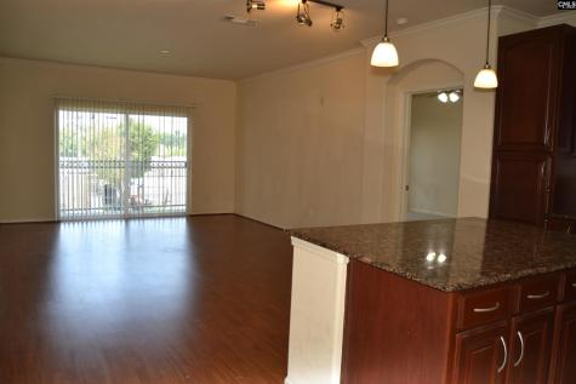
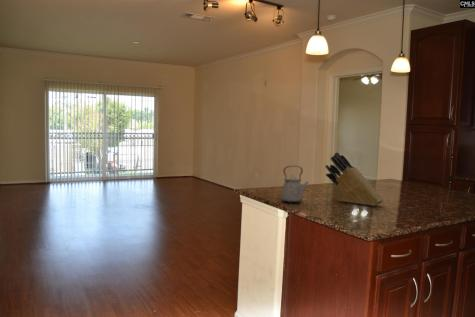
+ kettle (296, 183)
+ knife block (353, 177)
